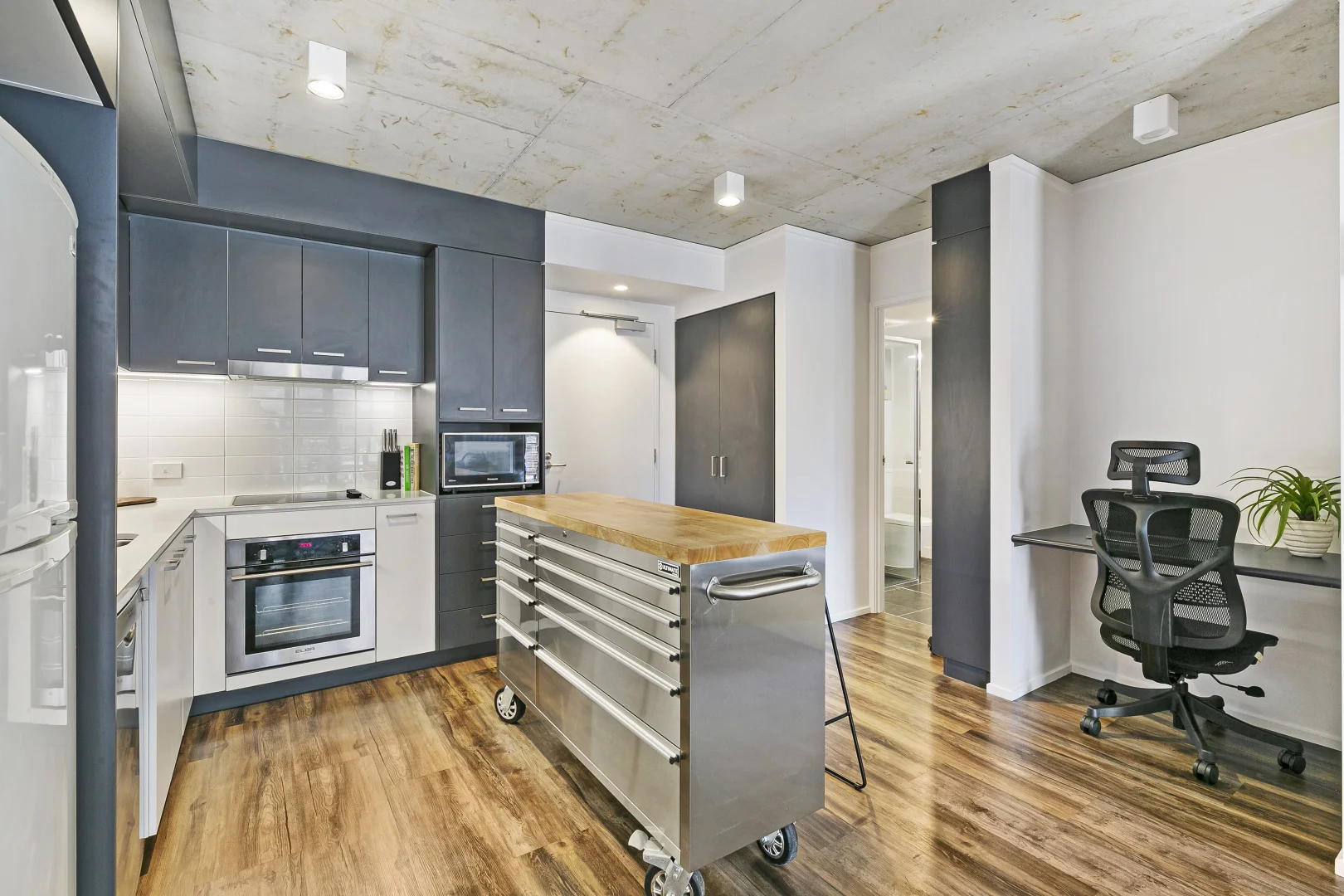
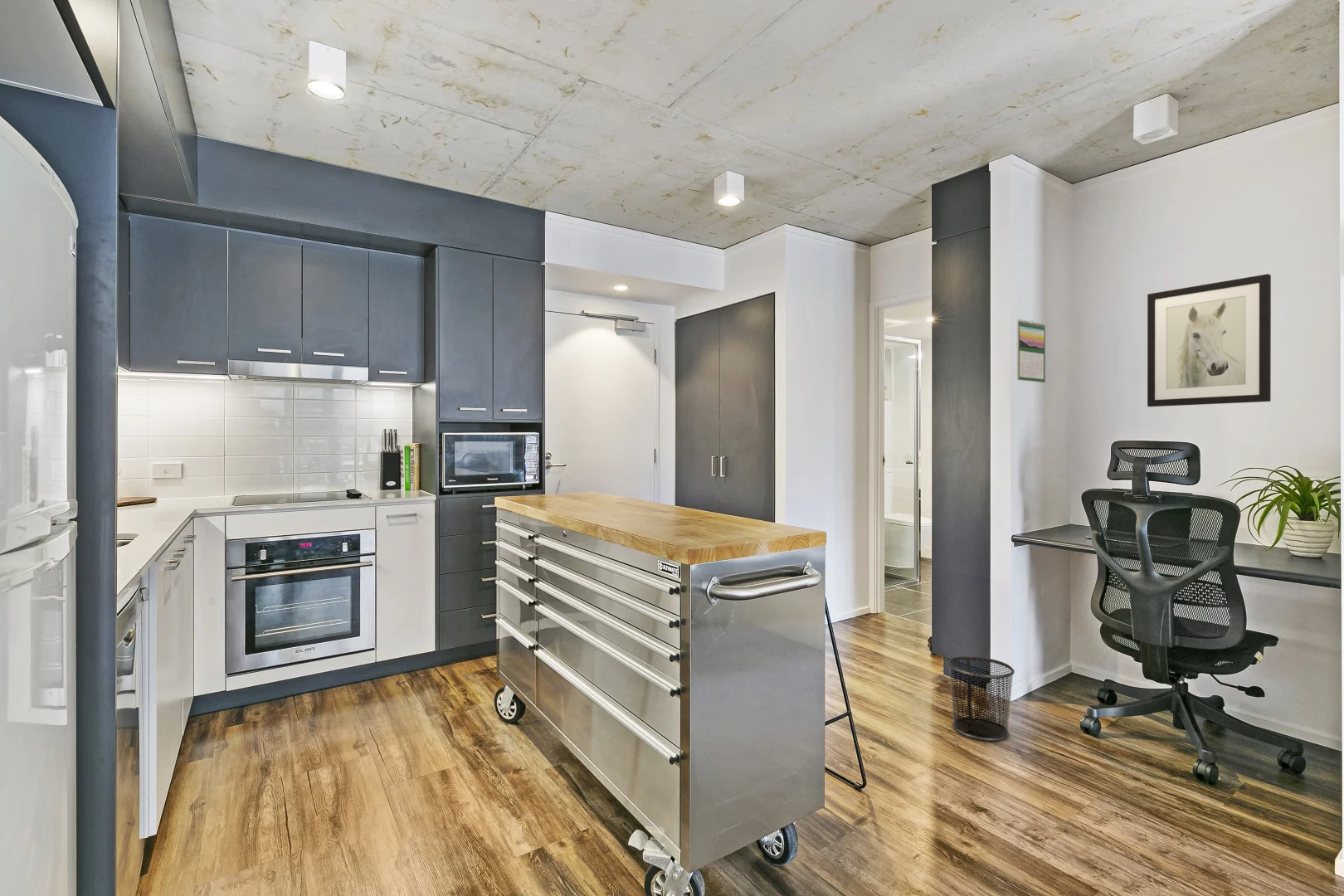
+ calendar (1031, 350)
+ wall art (1205, 344)
+ waste bin (980, 698)
